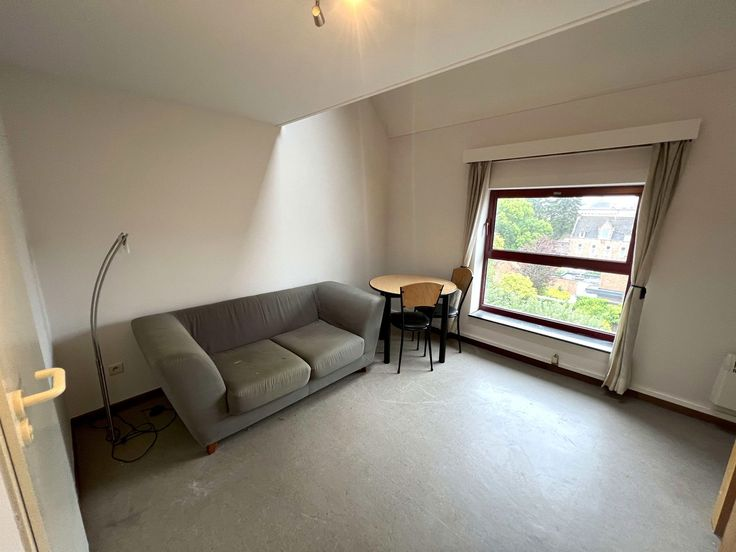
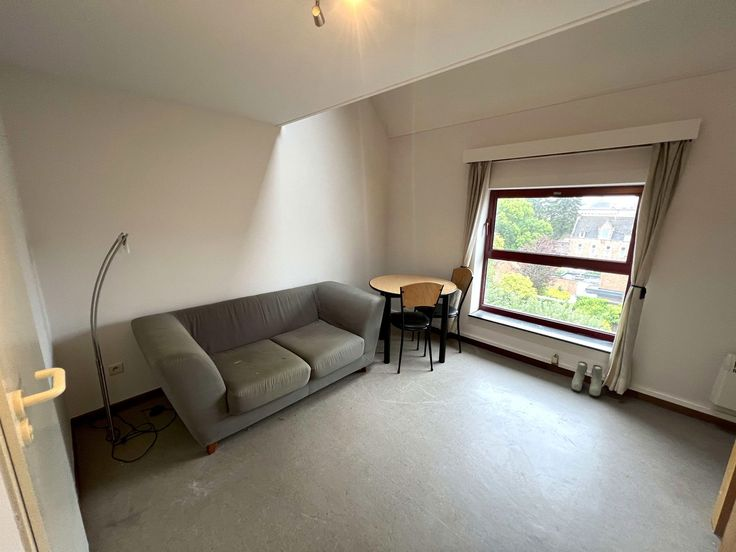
+ boots (590, 375)
